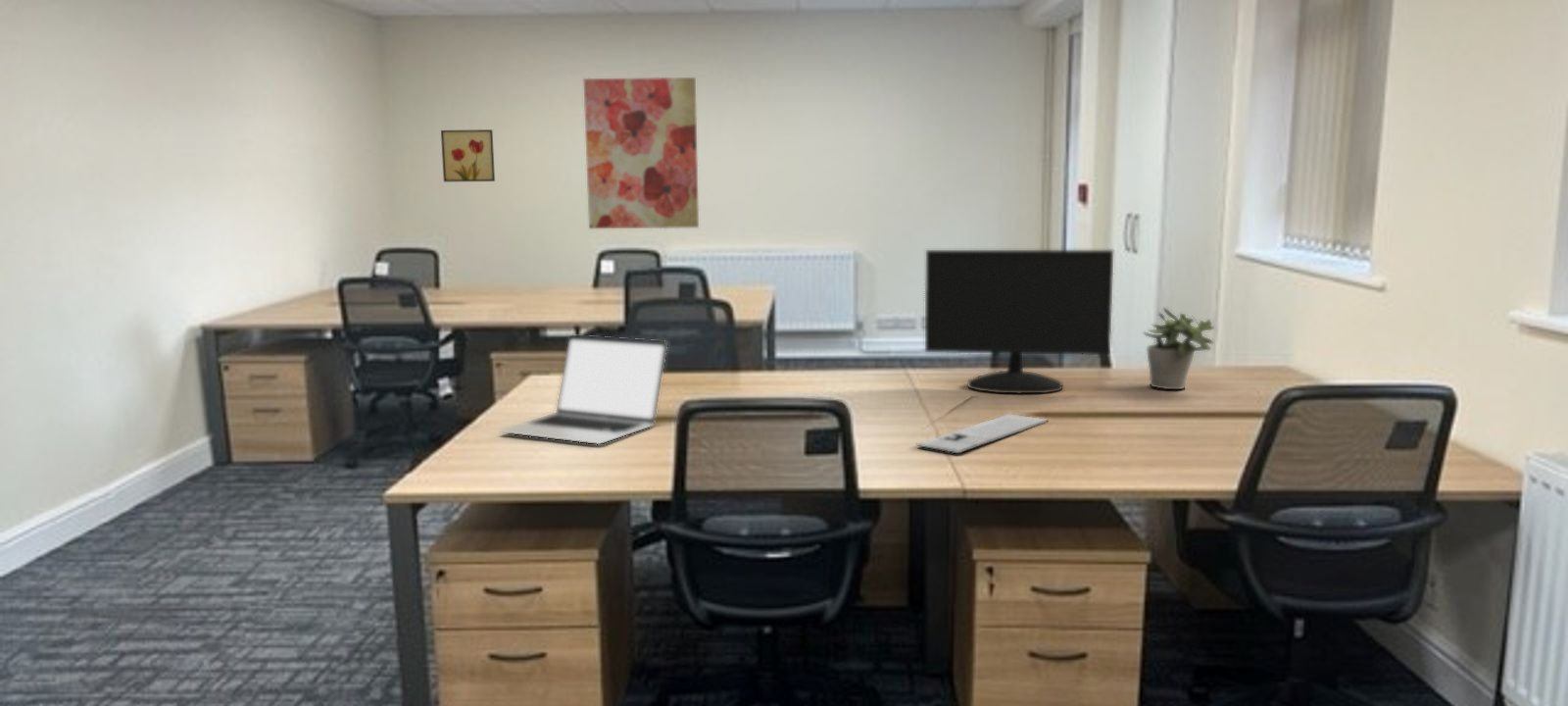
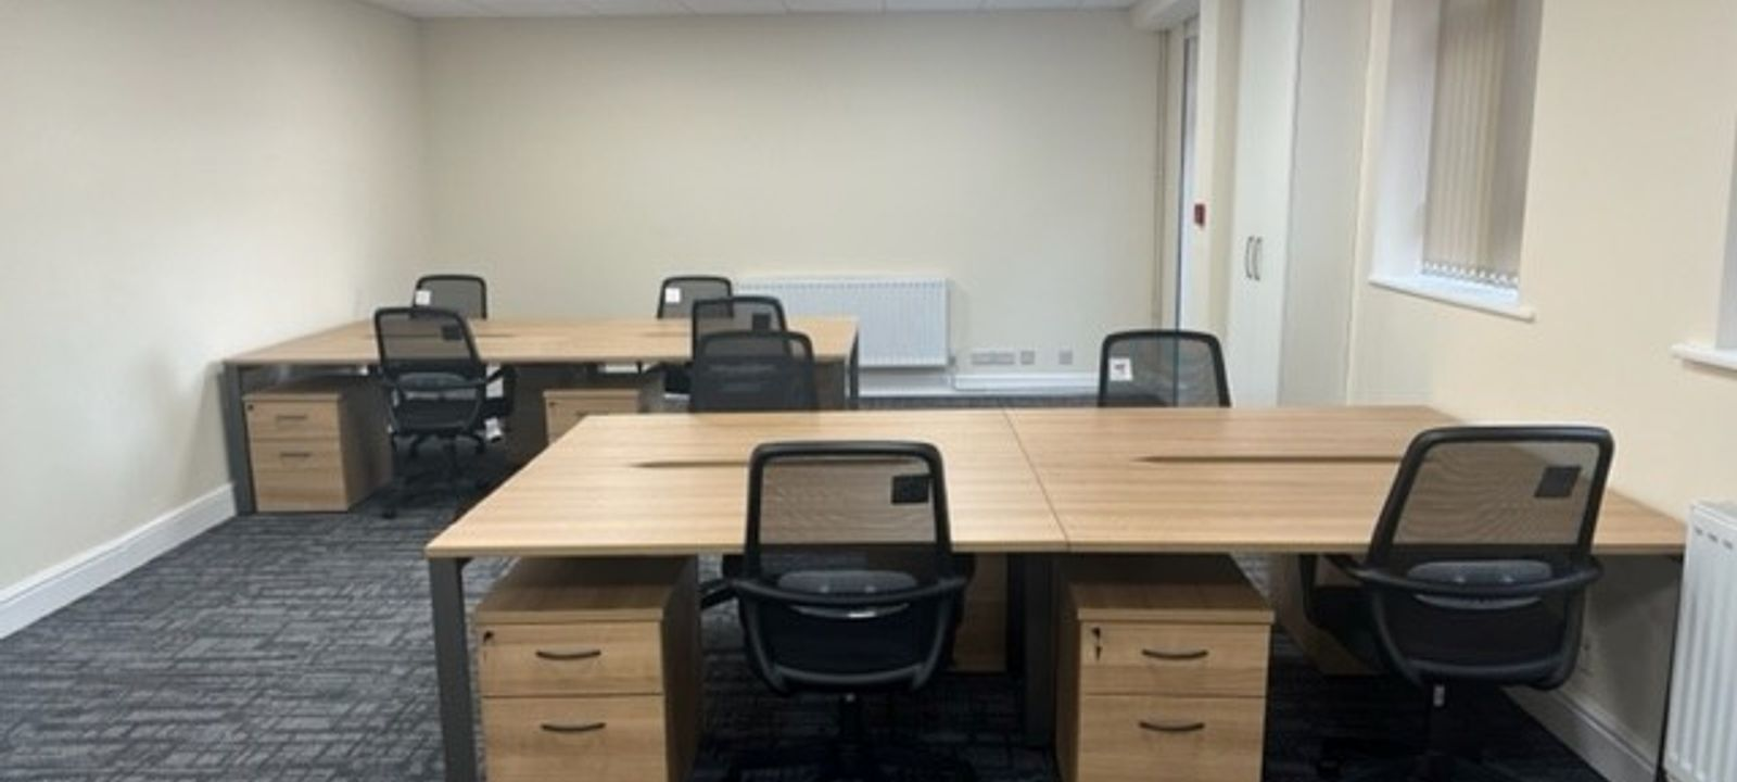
- computer monitor (1016, 319)
- potted plant (1181, 348)
- wall art (467, 156)
- computer keyboard (985, 431)
- laptop (583, 386)
- wall art (641, 154)
